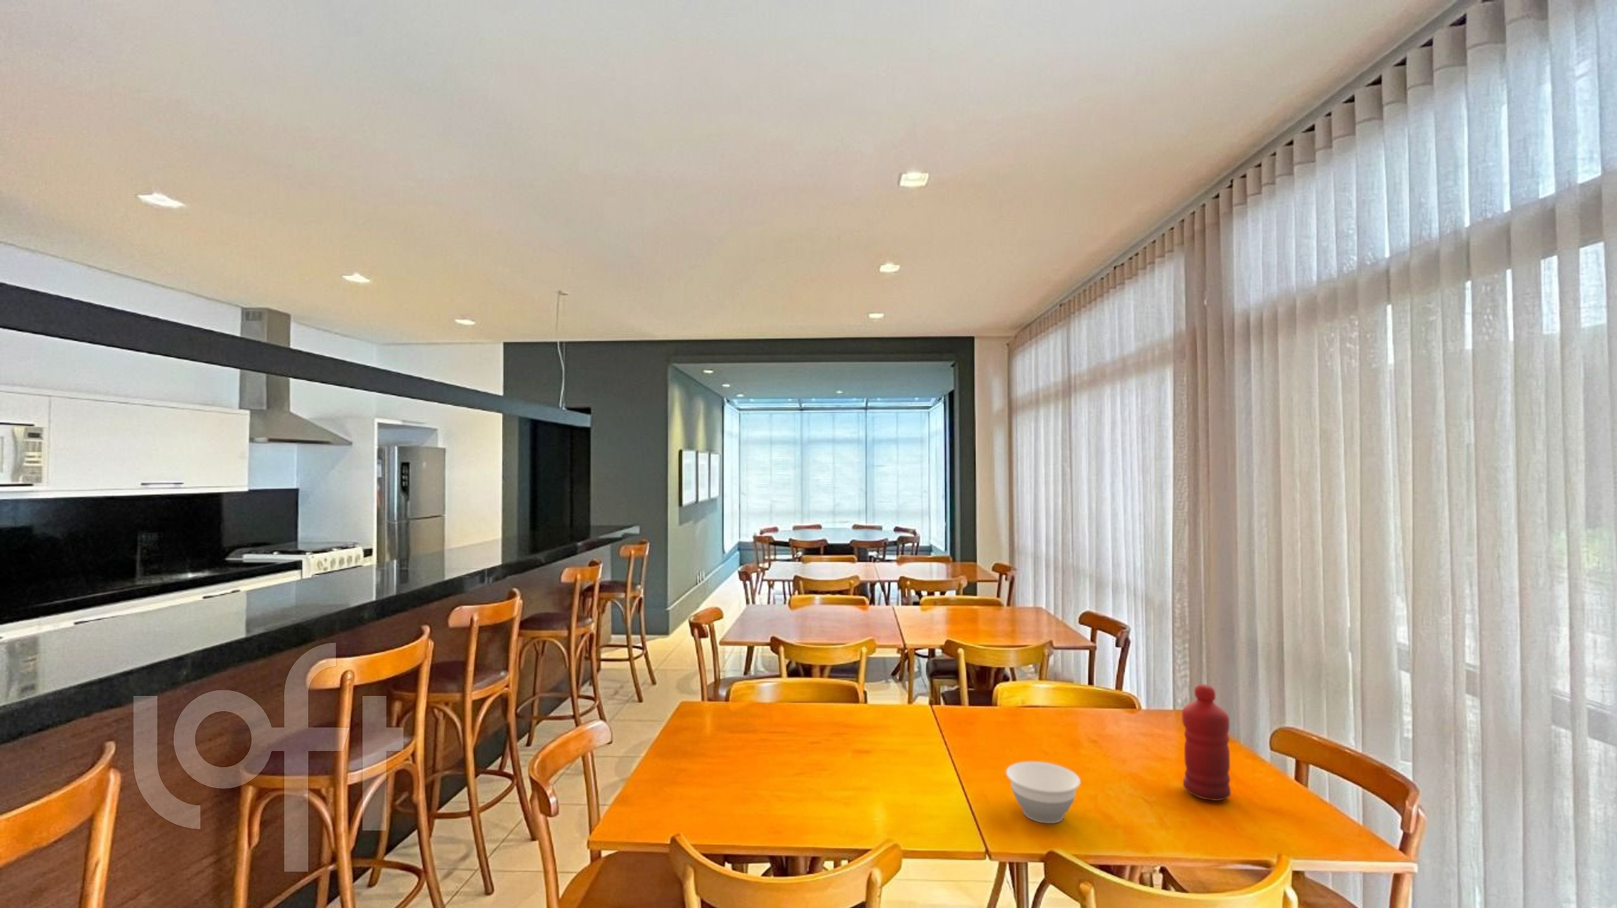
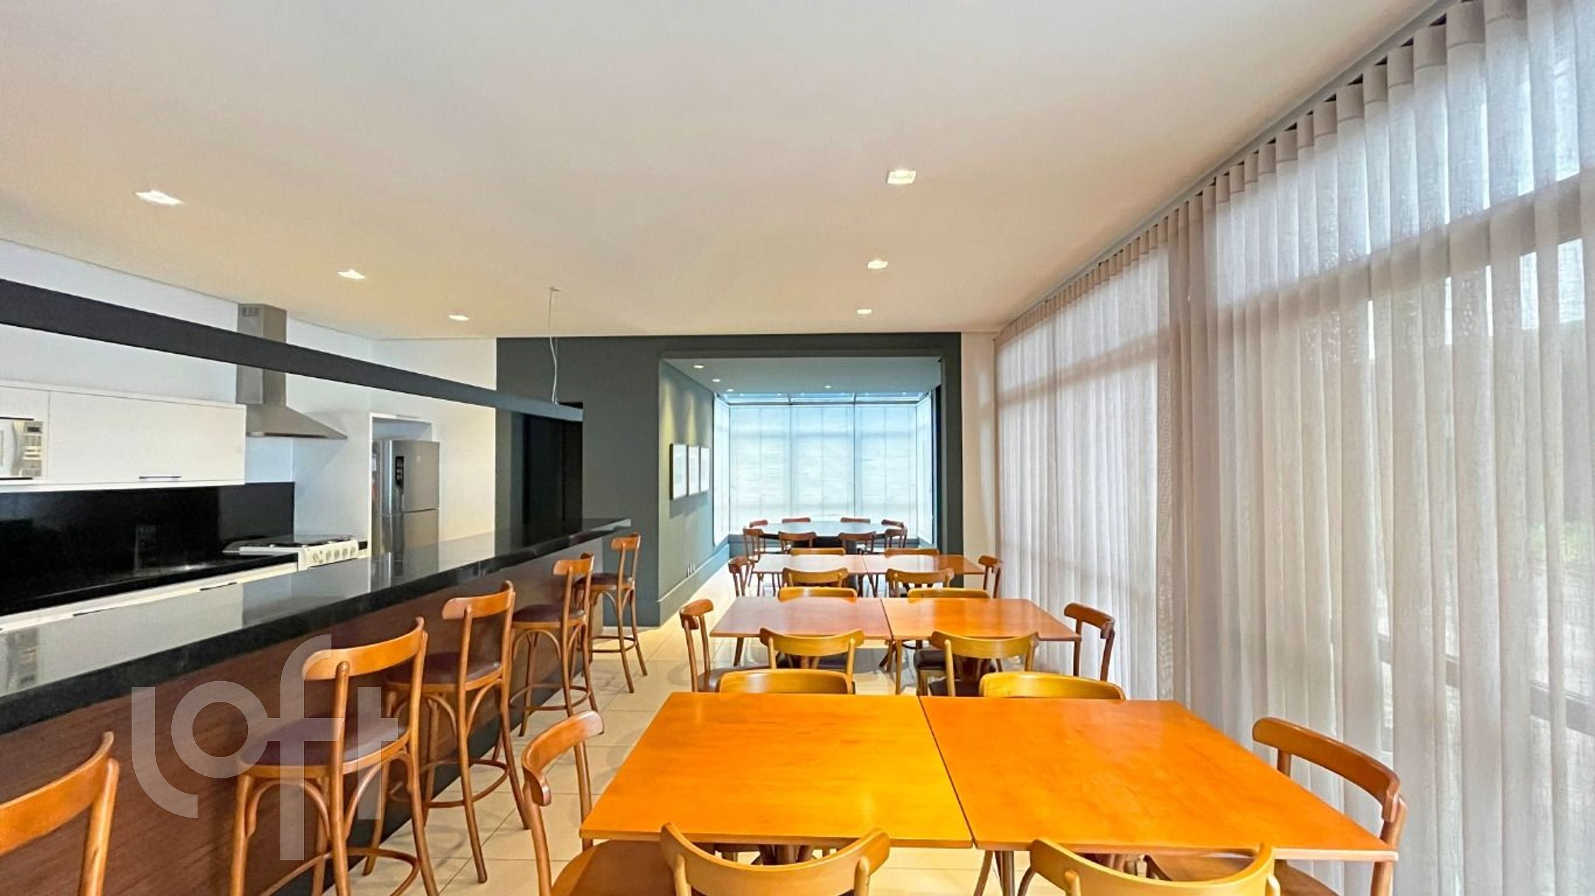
- bowl (1043, 795)
- water bottle (1205, 739)
